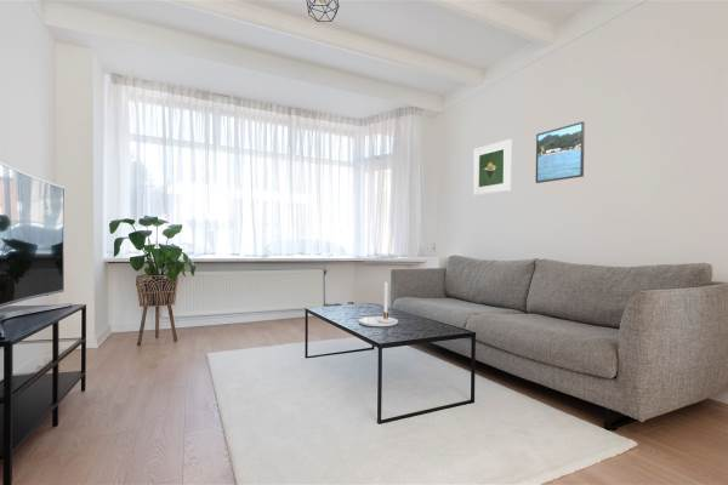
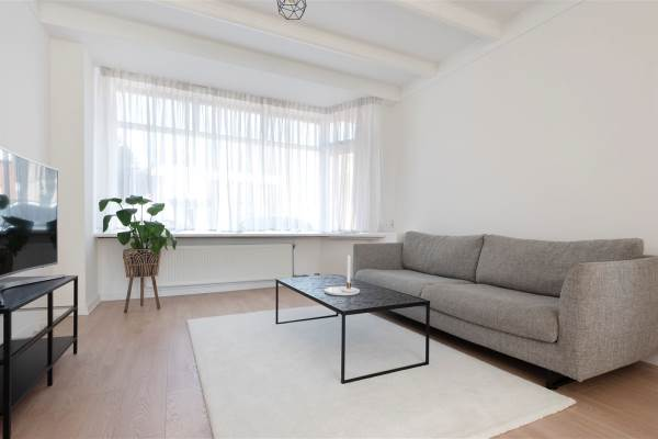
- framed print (558, 154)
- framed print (490, 169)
